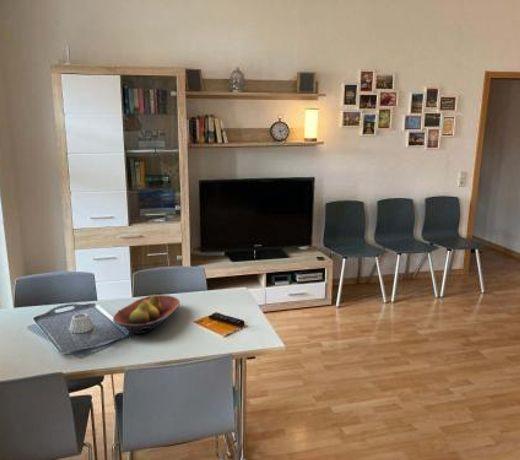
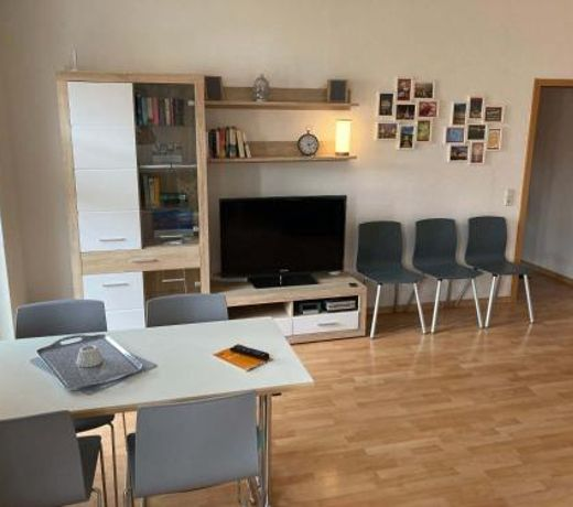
- fruit bowl (148, 310)
